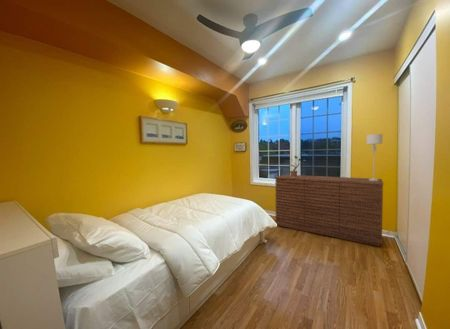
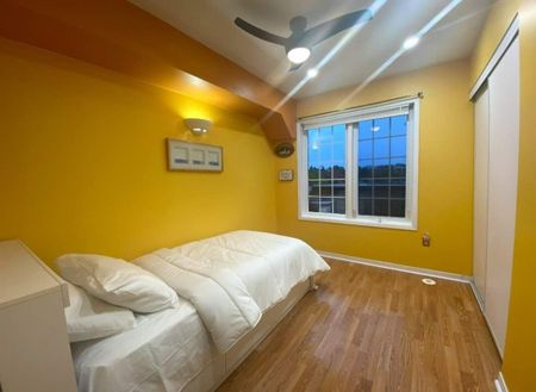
- sideboard (324, 204)
- potted plant (294, 166)
- table lamp (374, 157)
